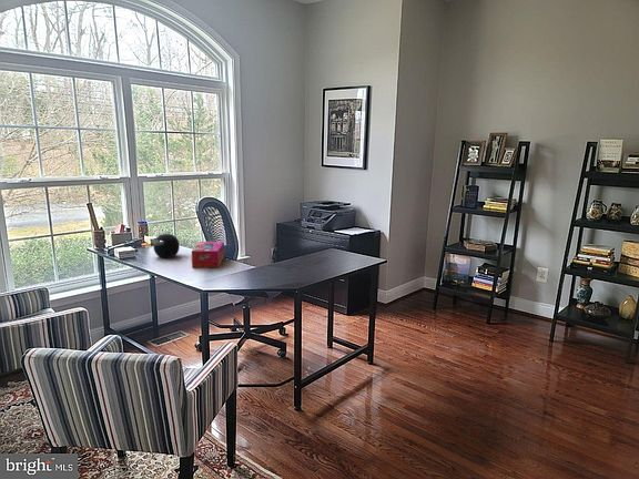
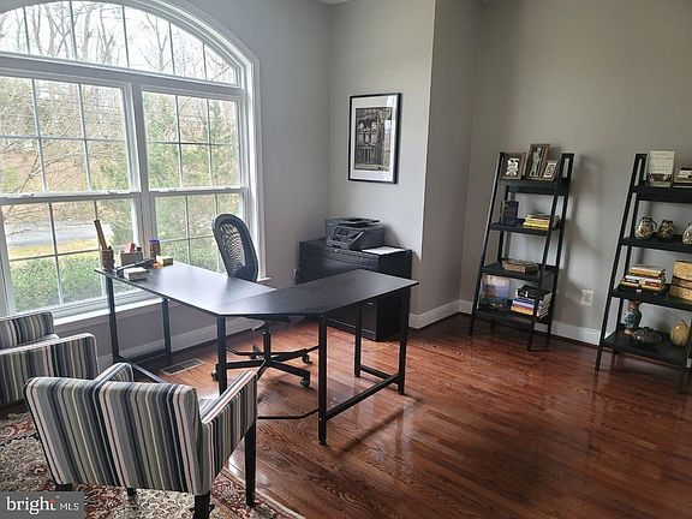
- speaker (166, 245)
- tissue box (209, 253)
